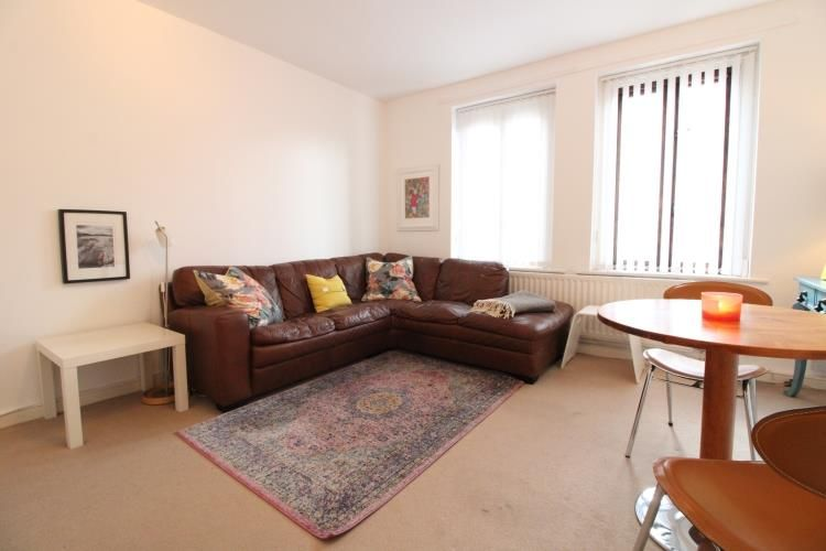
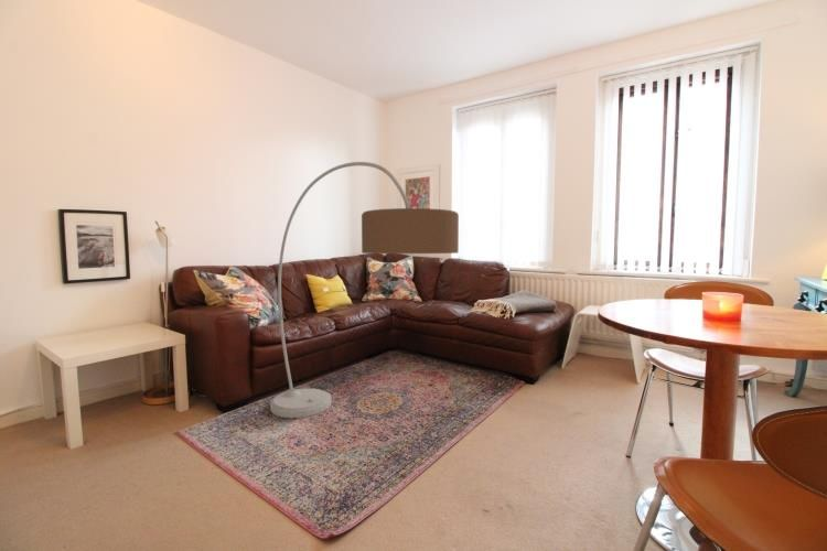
+ floor lamp (362, 252)
